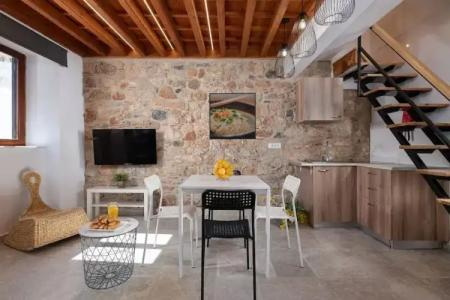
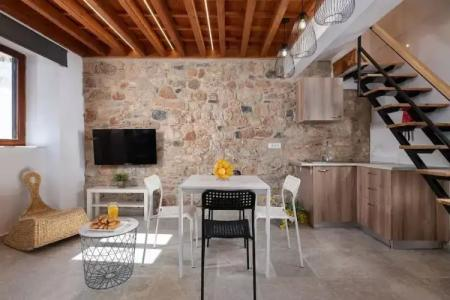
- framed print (232, 116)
